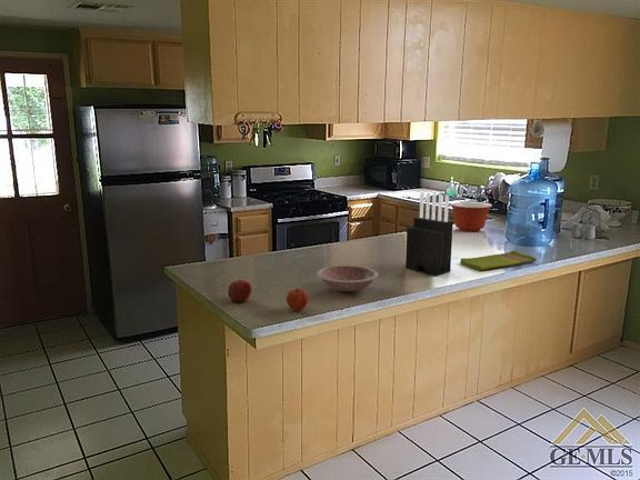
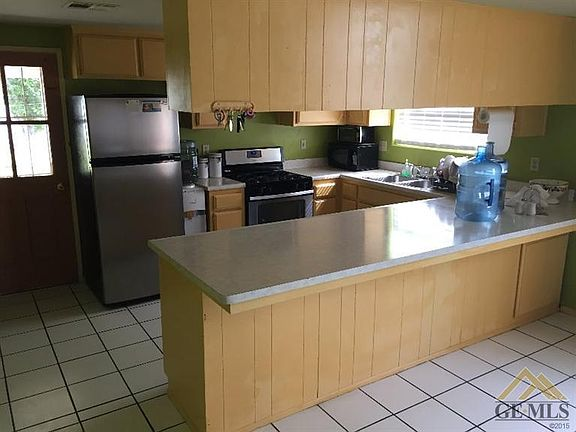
- apple (240, 290)
- apple (297, 299)
- knife block (427, 232)
- bowl (347, 280)
- mixing bowl (470, 217)
- dish towel (498, 259)
